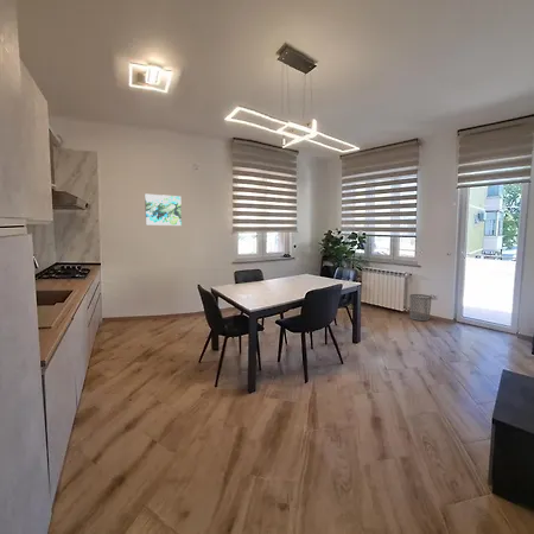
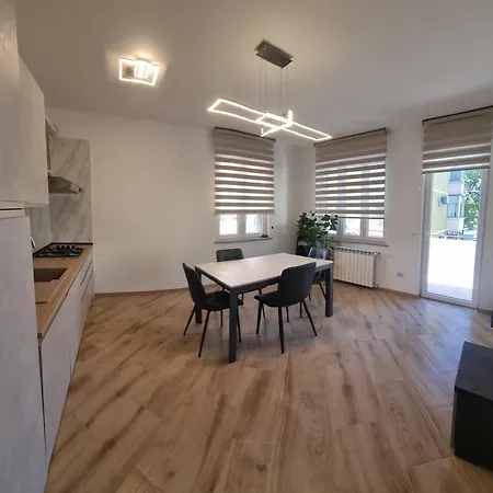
- waste bin (419, 306)
- wall art (163, 210)
